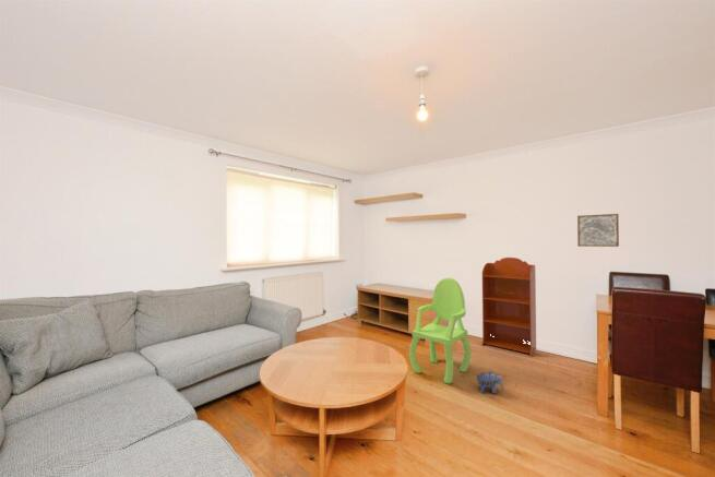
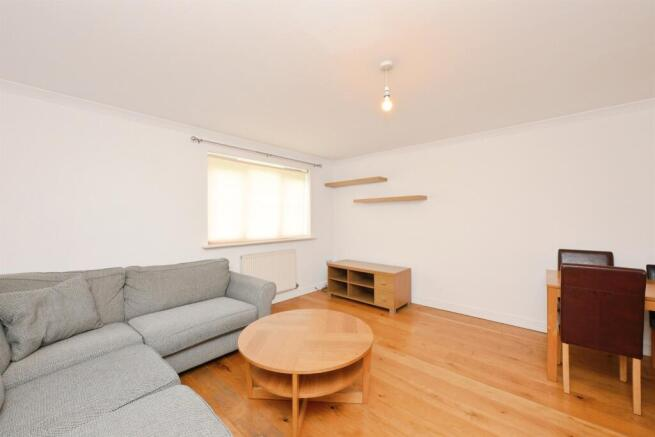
- plush toy (489, 381)
- armchair (439, 325)
- wall art (597, 230)
- bookcase (508, 302)
